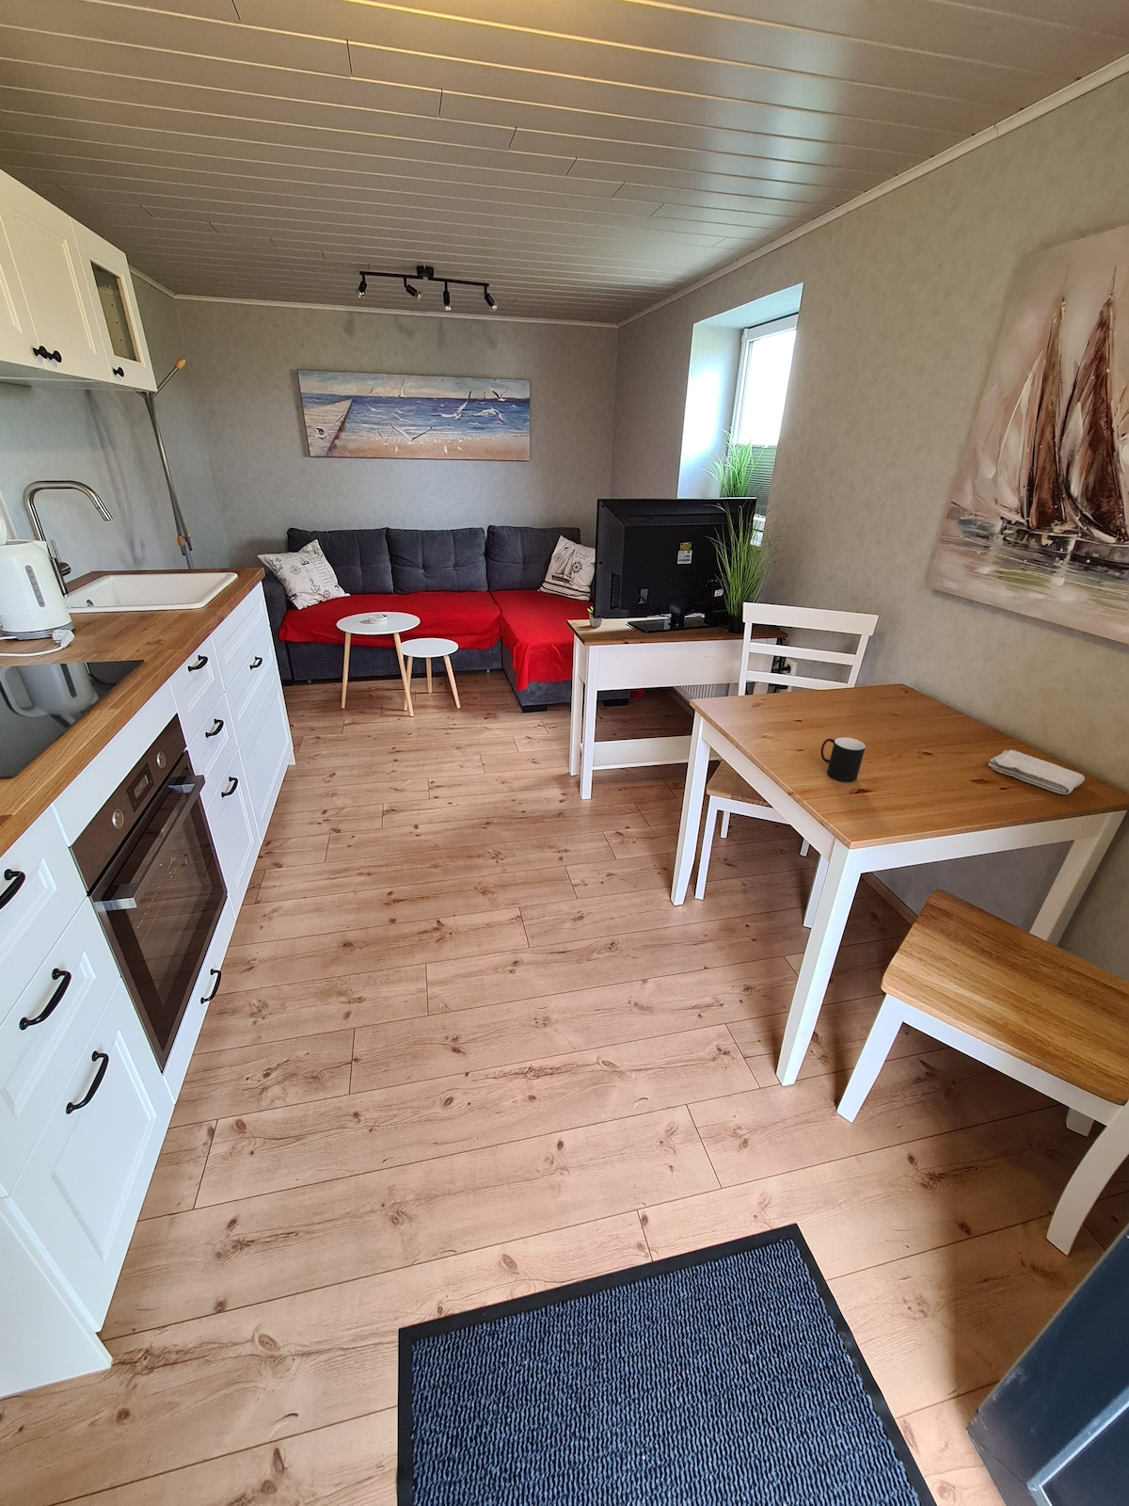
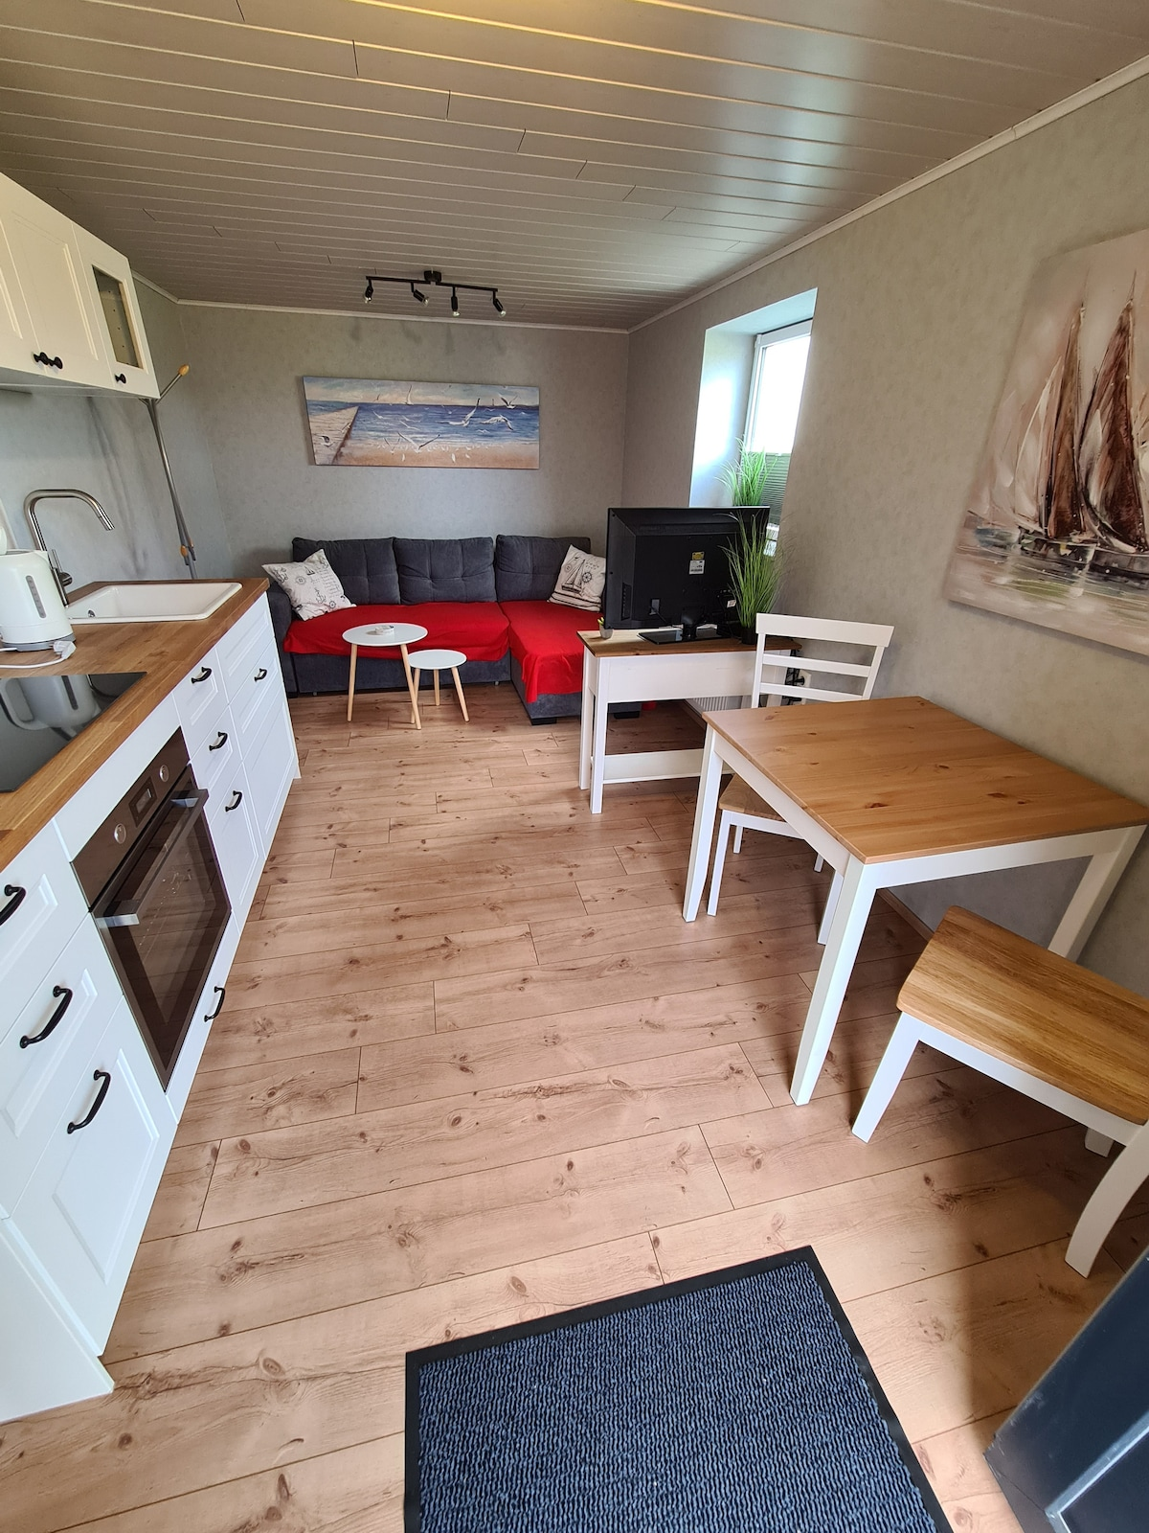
- cup (840, 757)
- washcloth (1035, 770)
